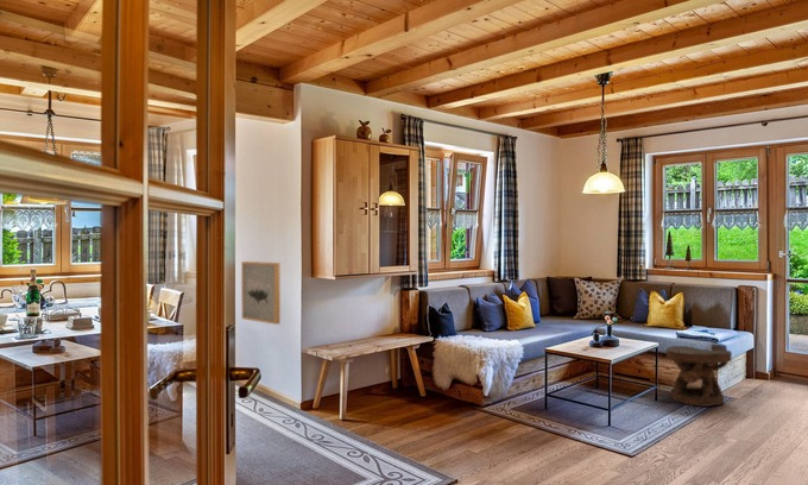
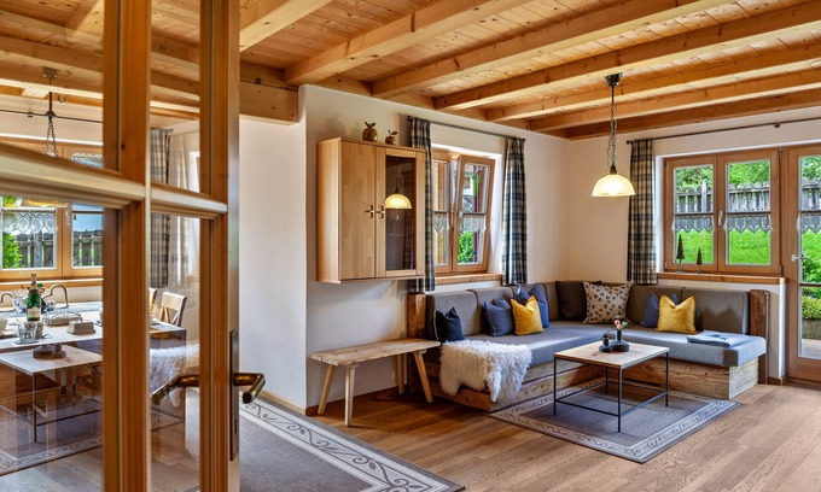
- side table (696, 373)
- wall art (259, 291)
